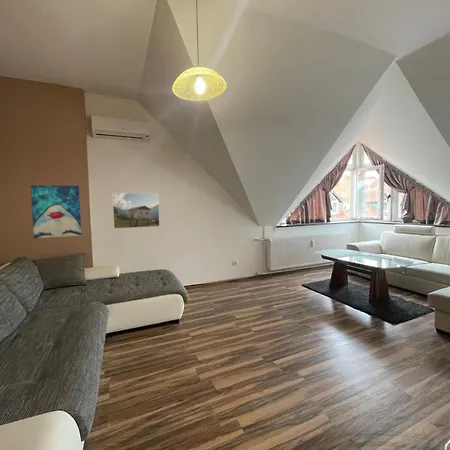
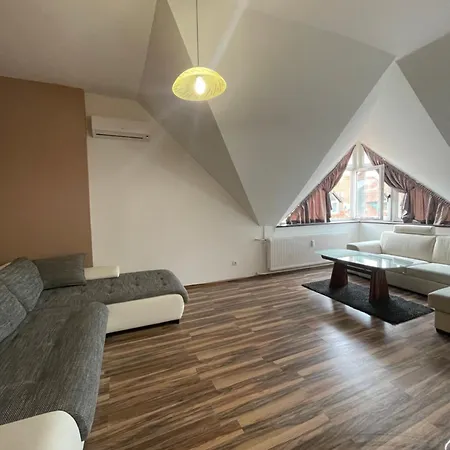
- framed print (136, 210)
- wall art (57, 211)
